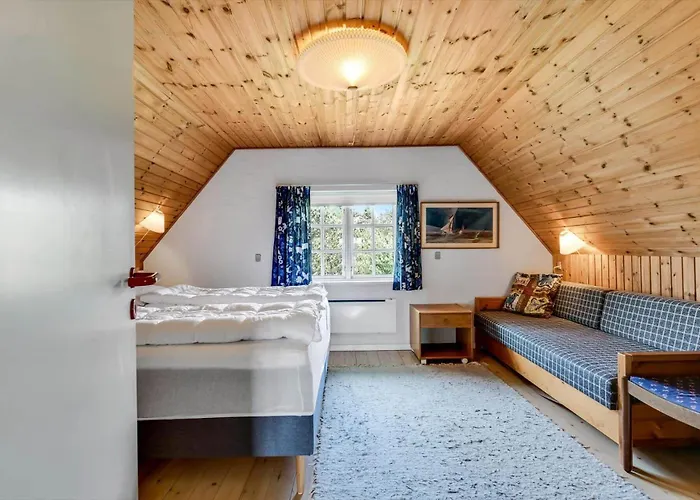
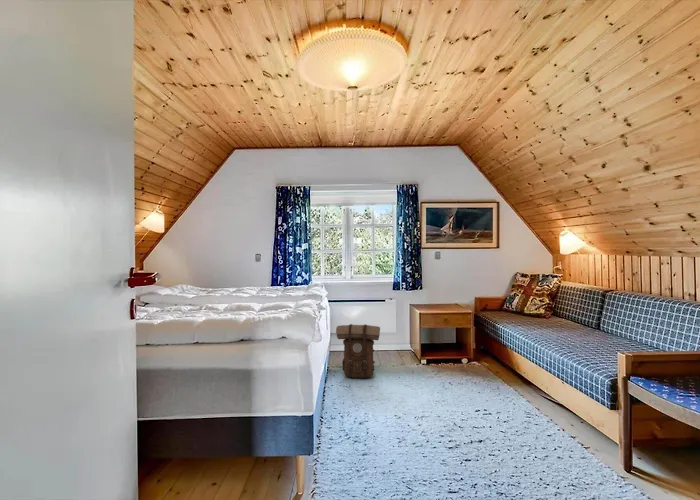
+ backpack (359, 349)
